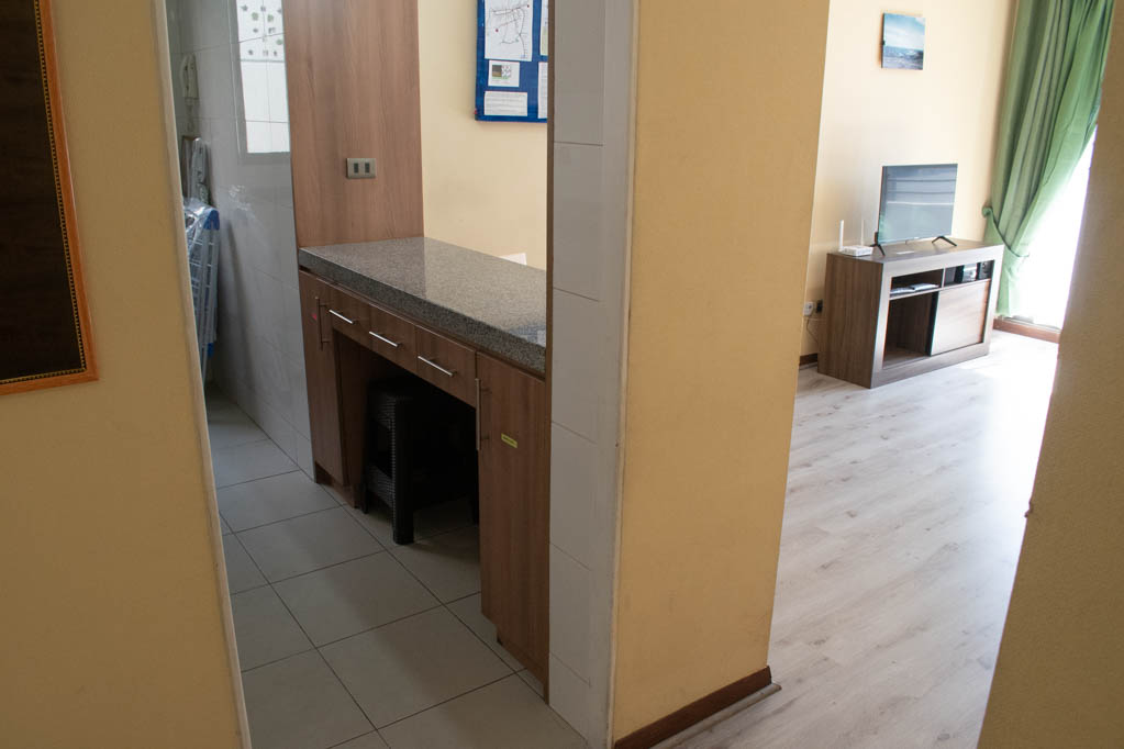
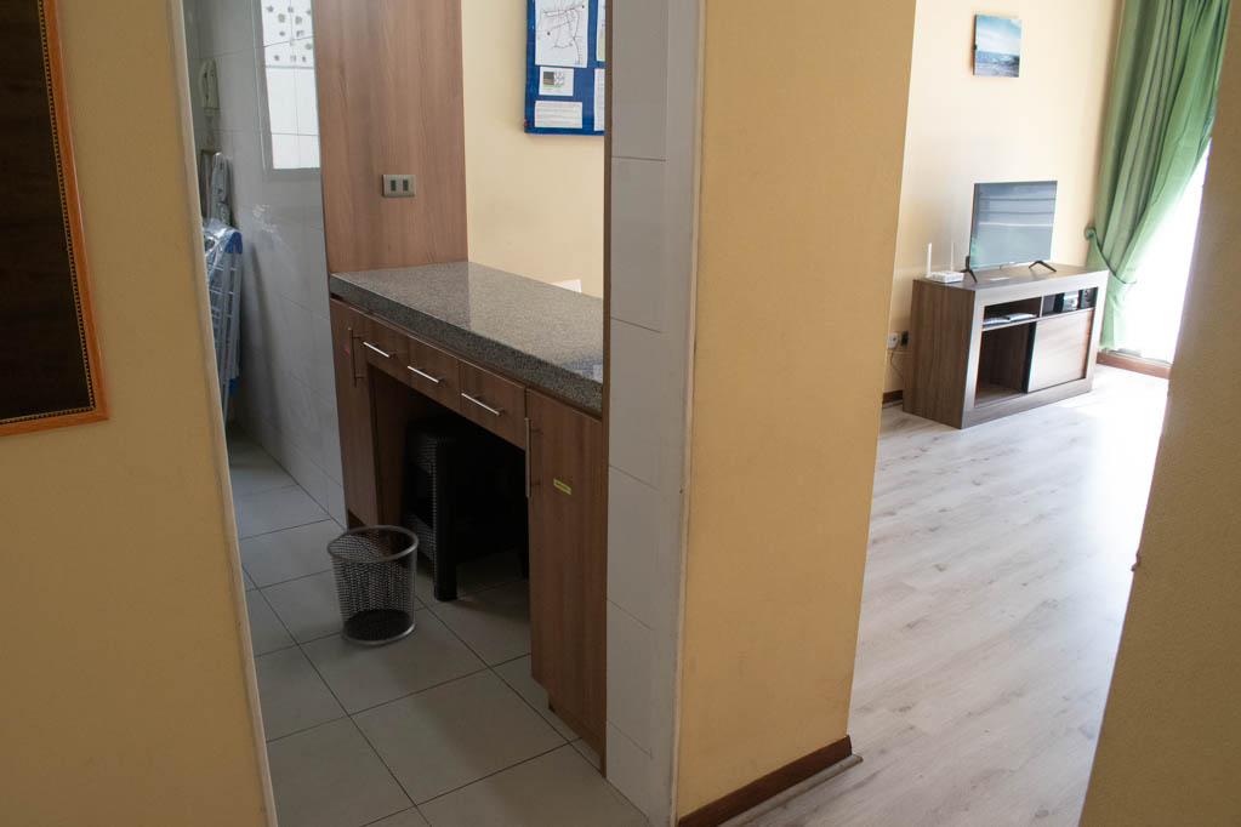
+ trash can (375, 583)
